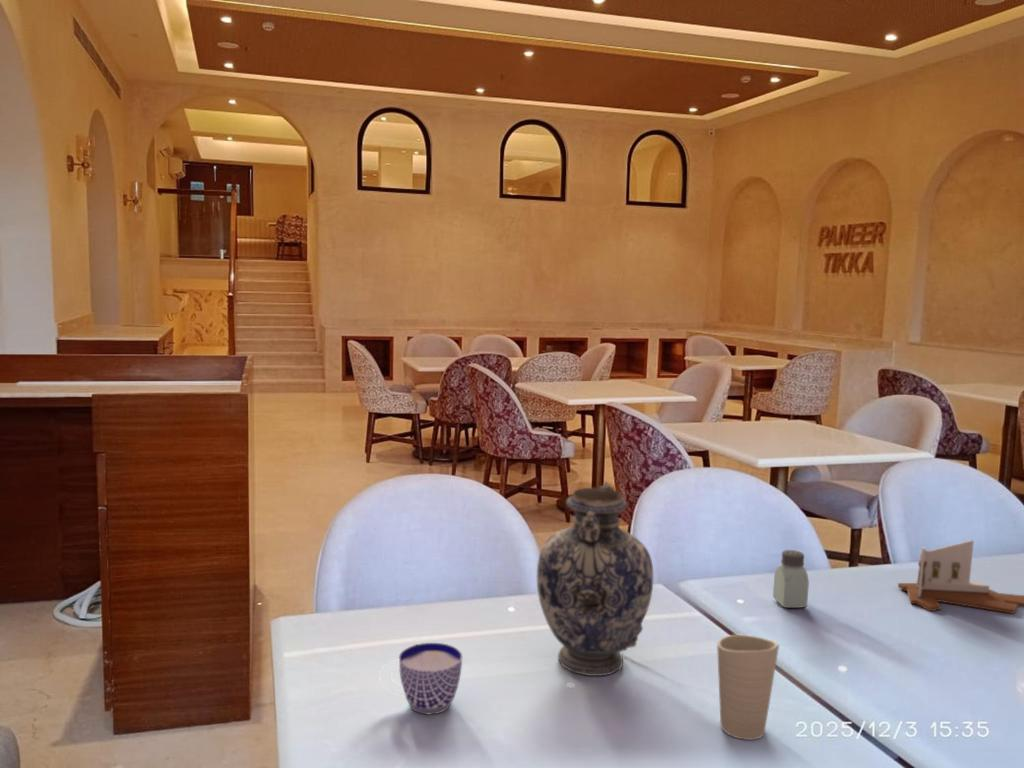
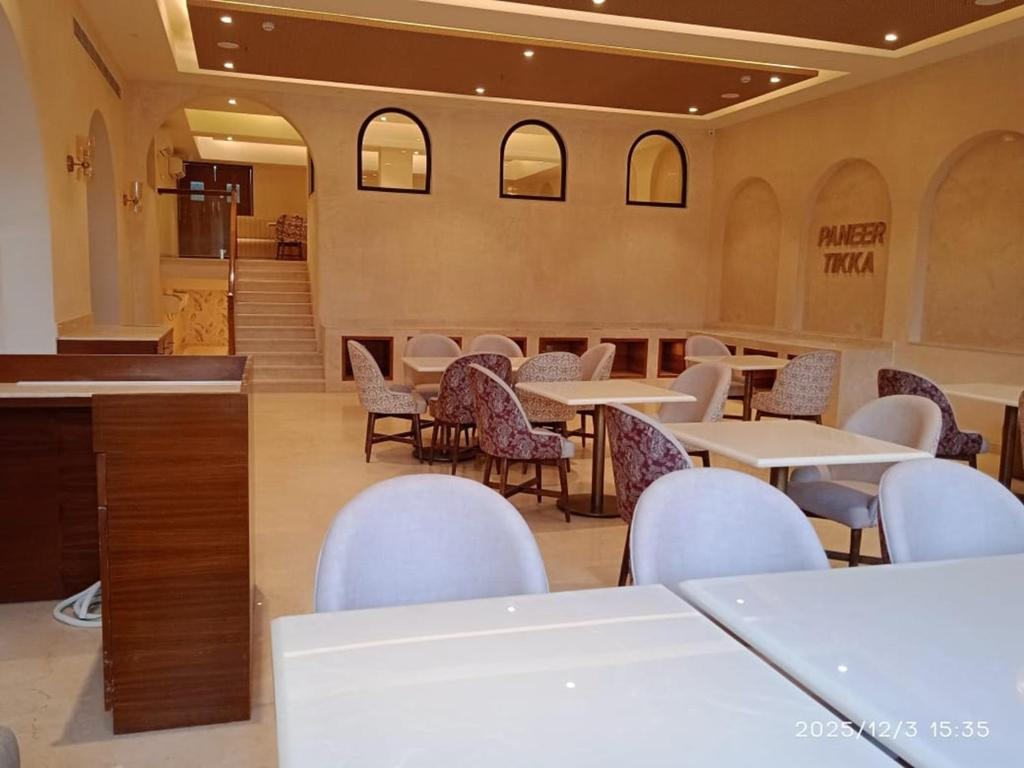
- decorative vase (594, 578)
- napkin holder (969, 573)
- cup (420, 679)
- cup (745, 683)
- saltshaker (791, 578)
